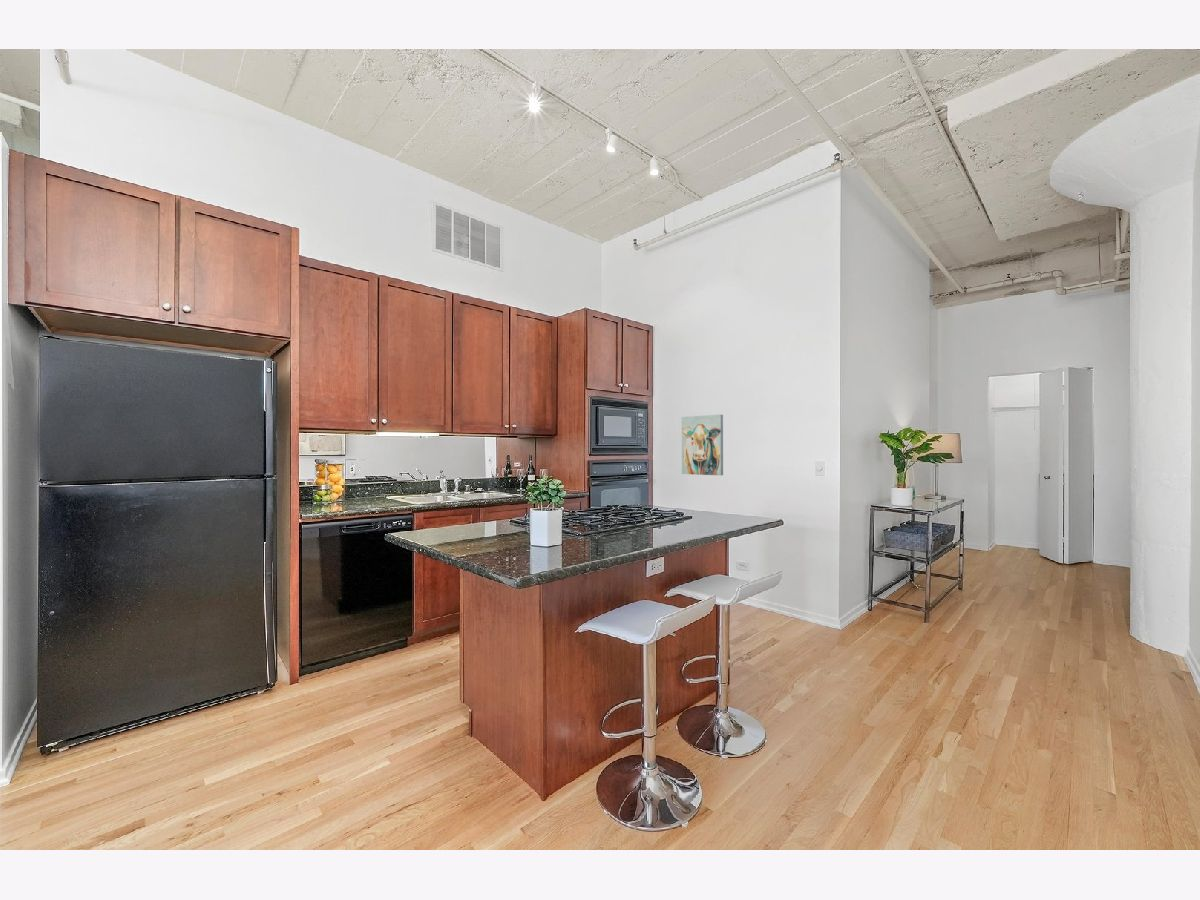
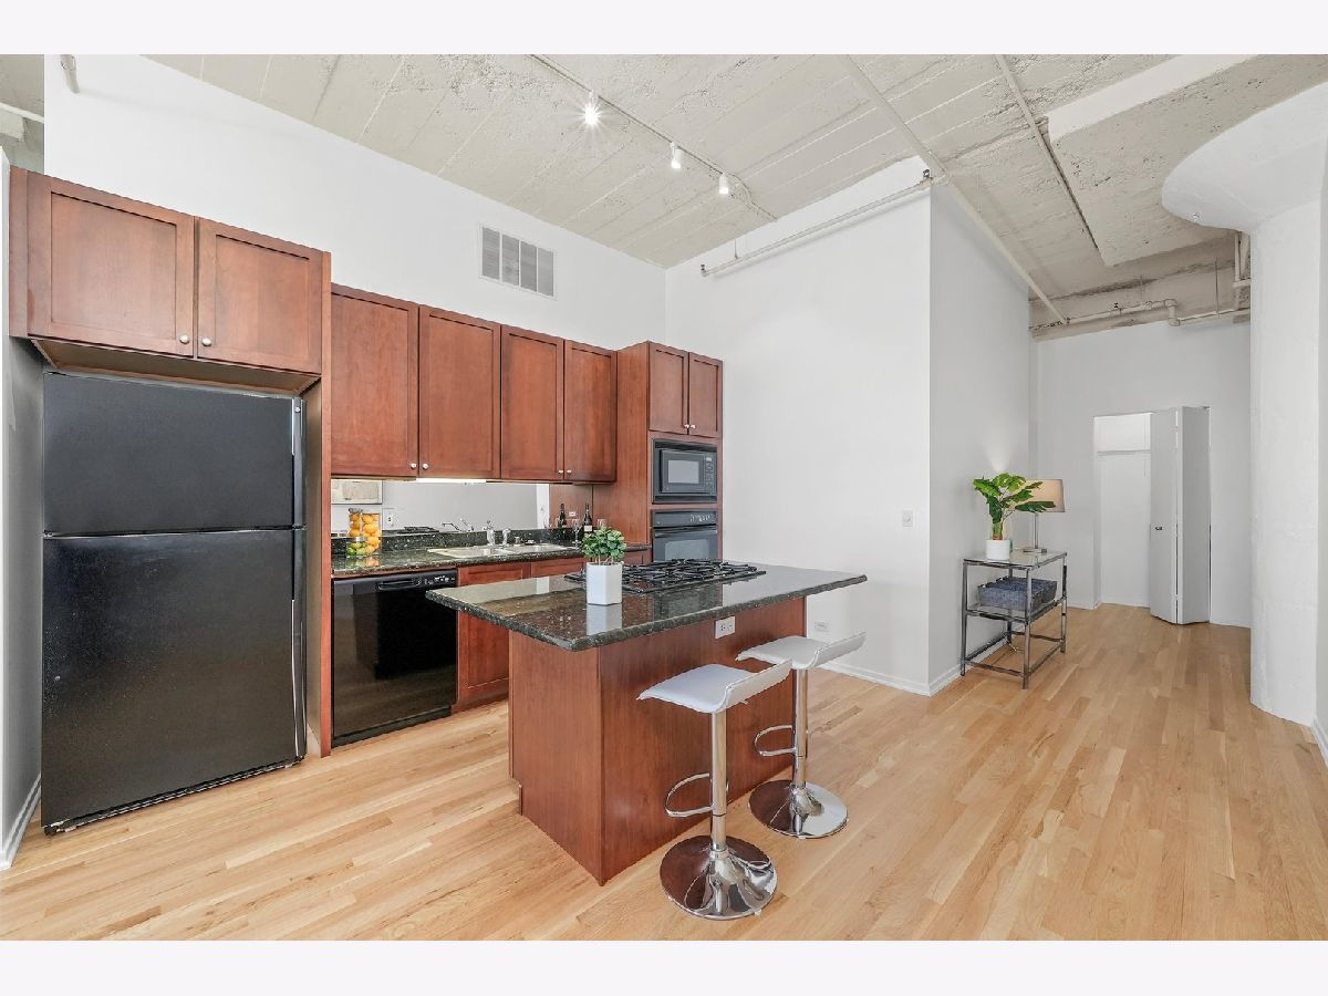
- wall art (701, 445)
